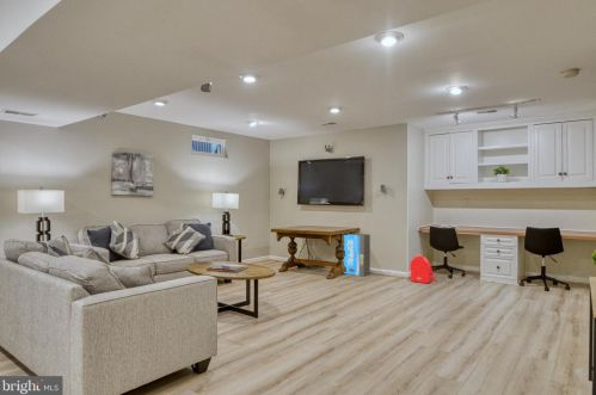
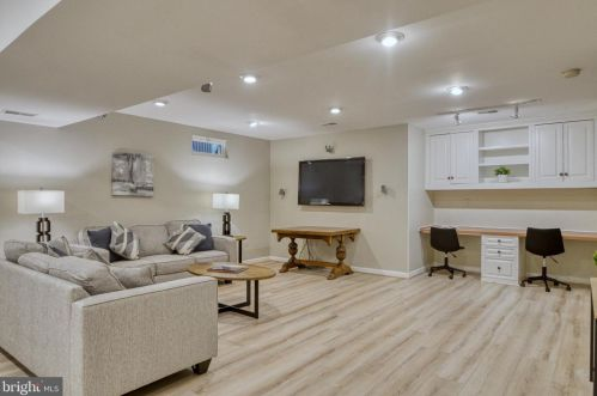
- backpack (420, 267)
- air purifier (356, 253)
